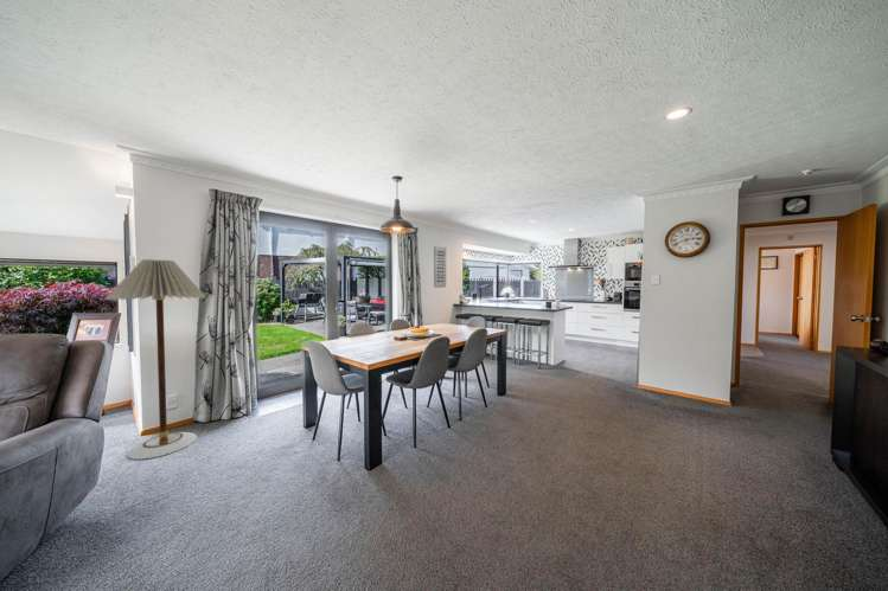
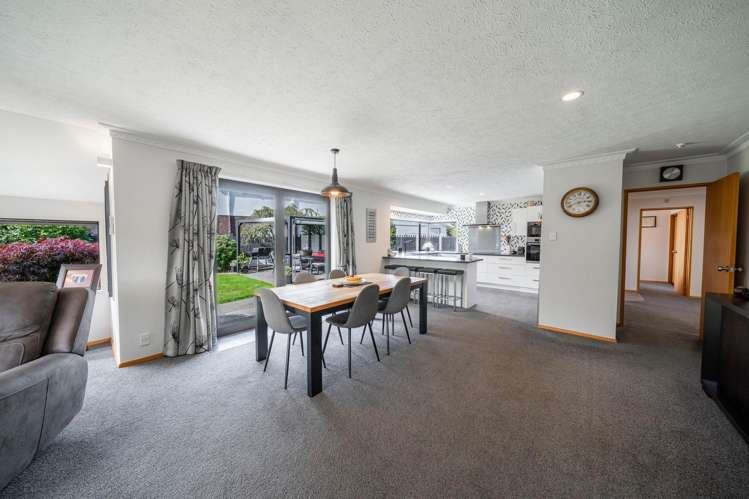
- floor lamp (160, 353)
